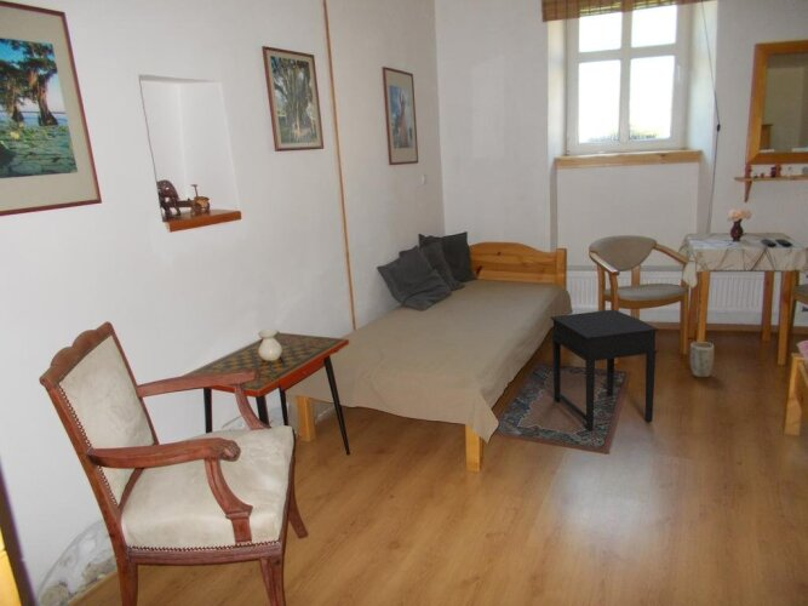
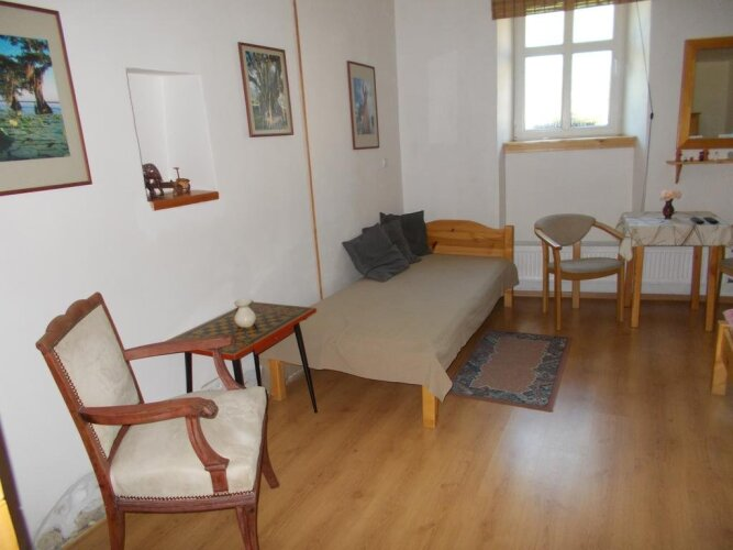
- side table (607, 366)
- plant pot (701, 359)
